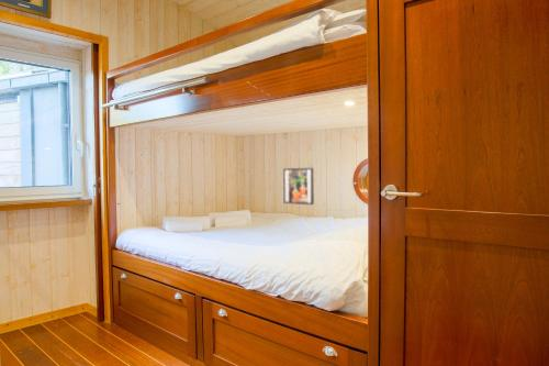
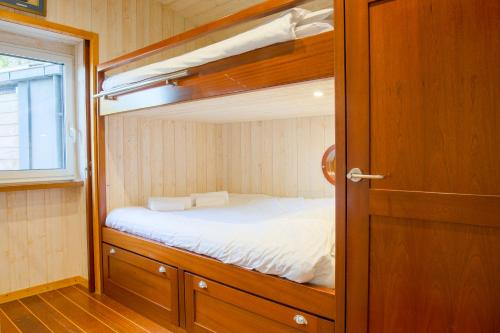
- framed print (298, 186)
